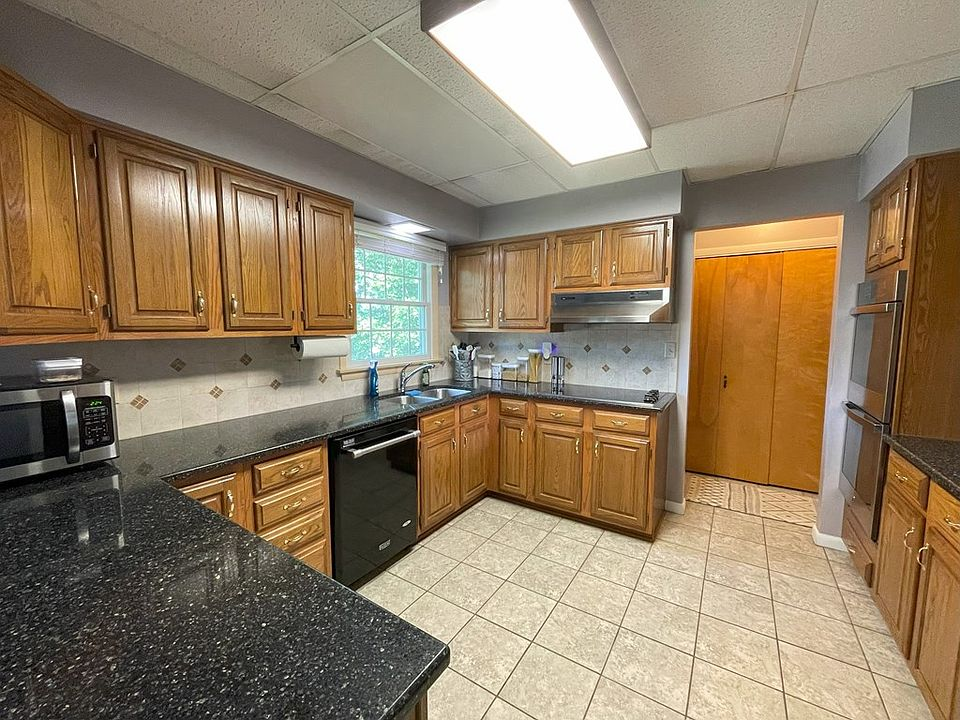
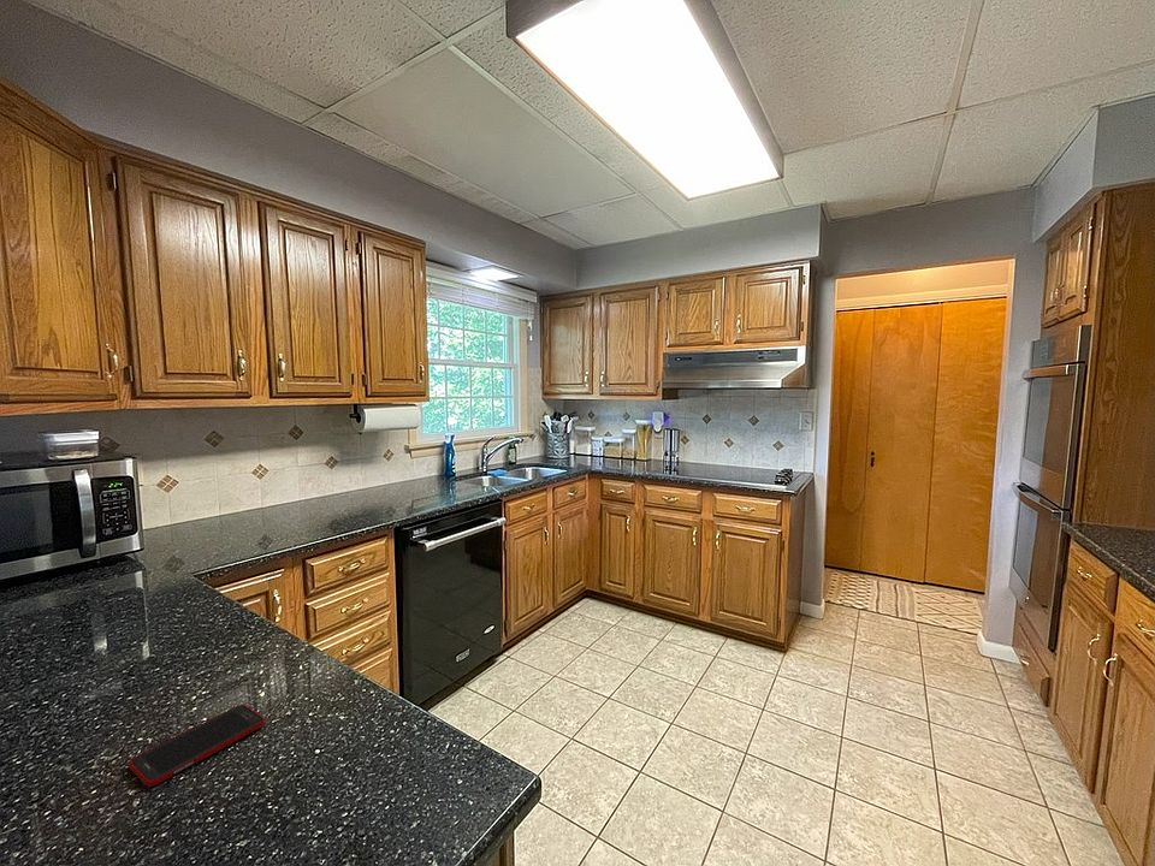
+ cell phone (201, 741)
